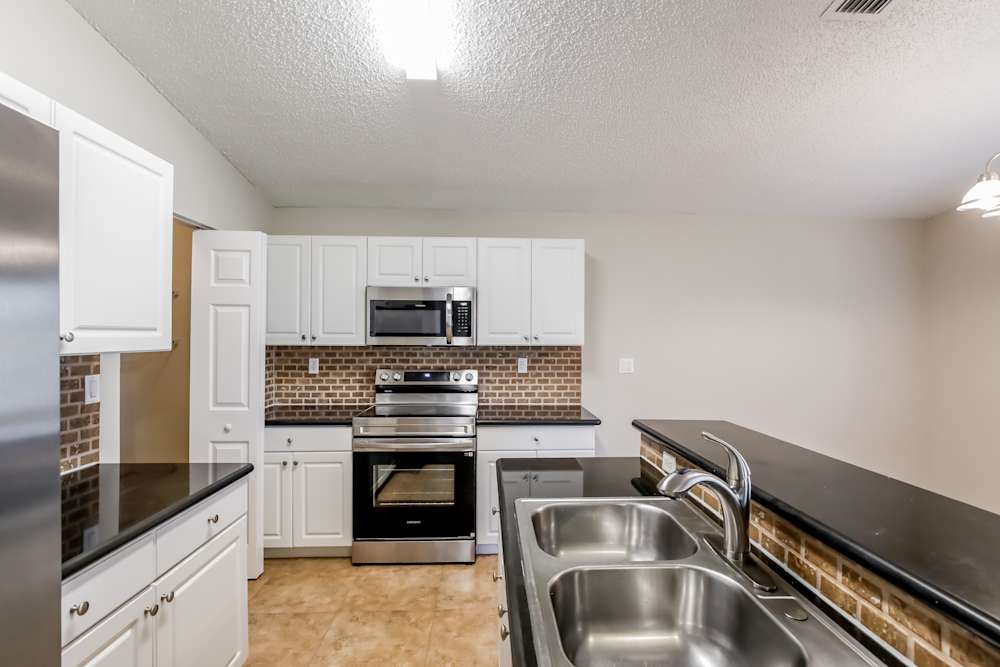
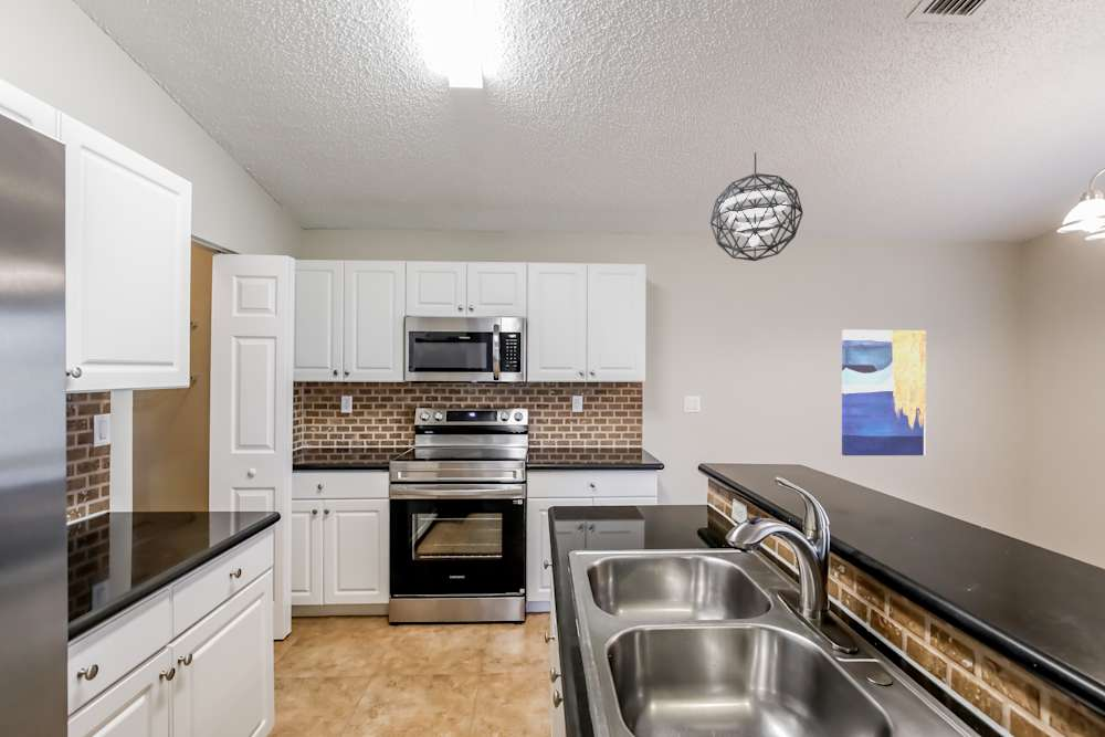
+ pendant light (755, 207)
+ wall art (883, 392)
